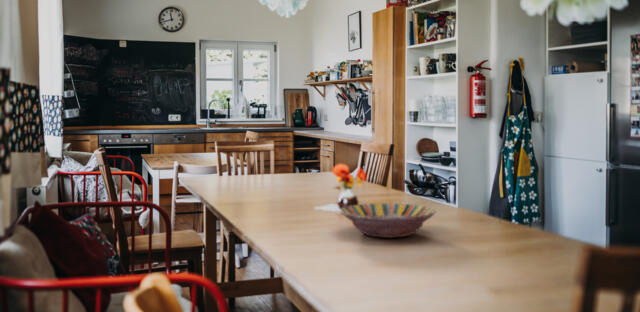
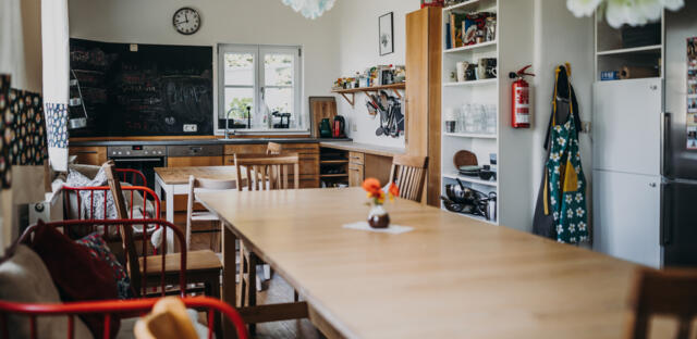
- serving bowl (387, 221)
